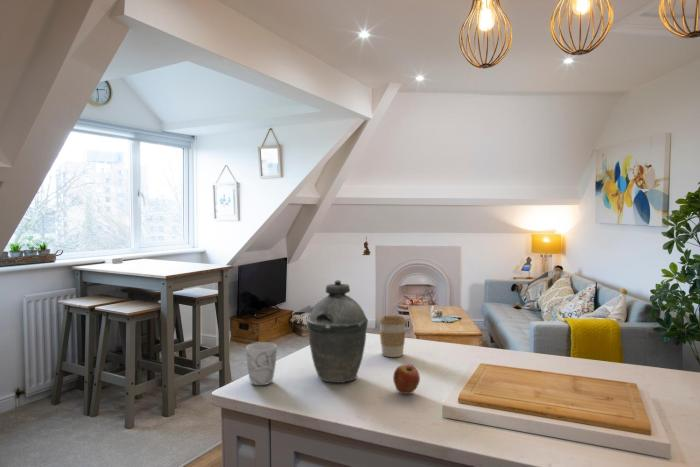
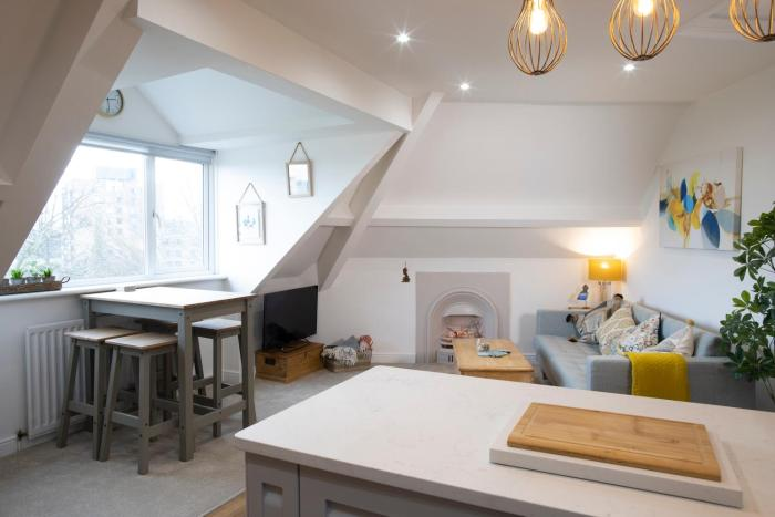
- fruit (406, 377)
- mug (260, 362)
- coffee cup (392, 334)
- kettle (337, 328)
